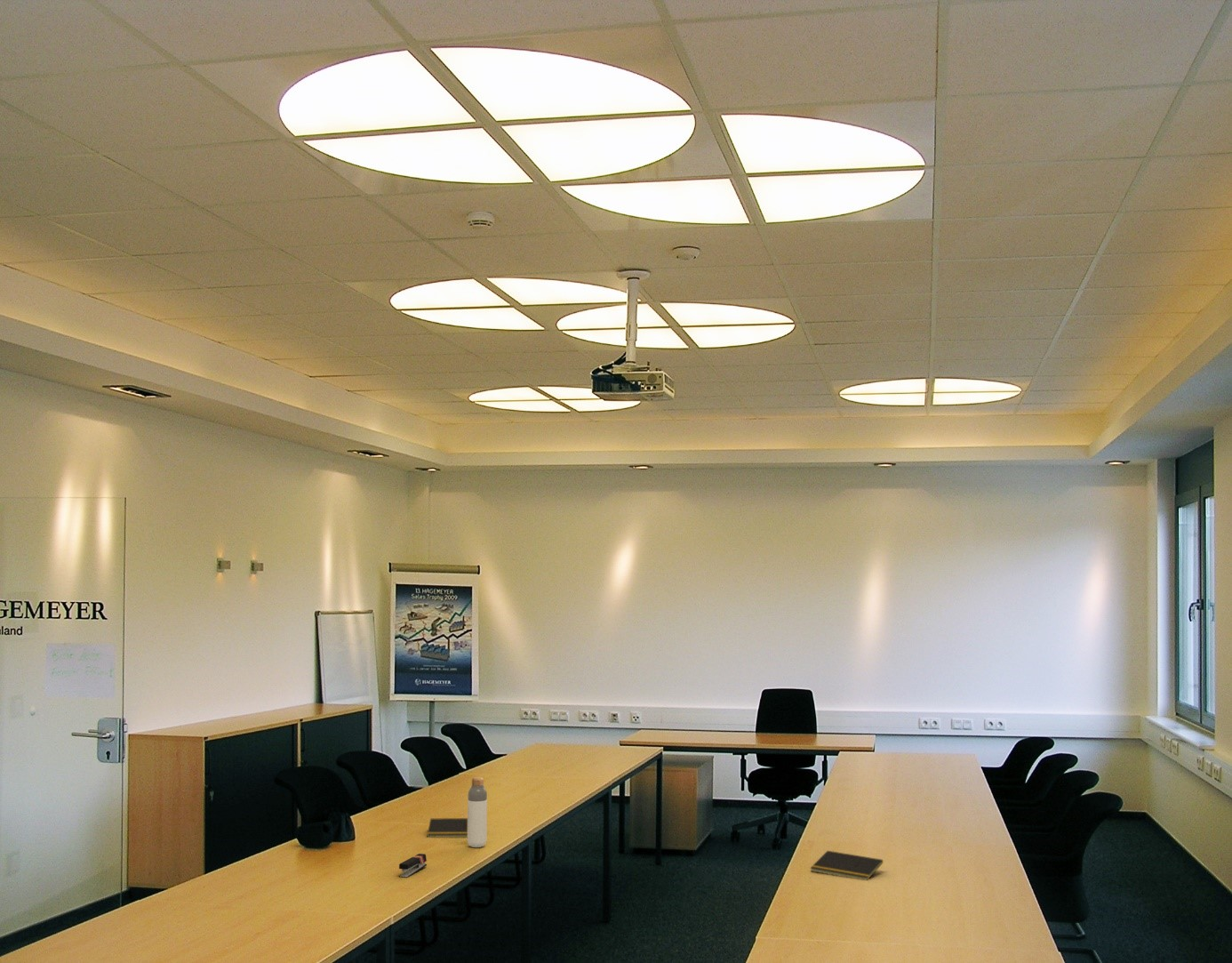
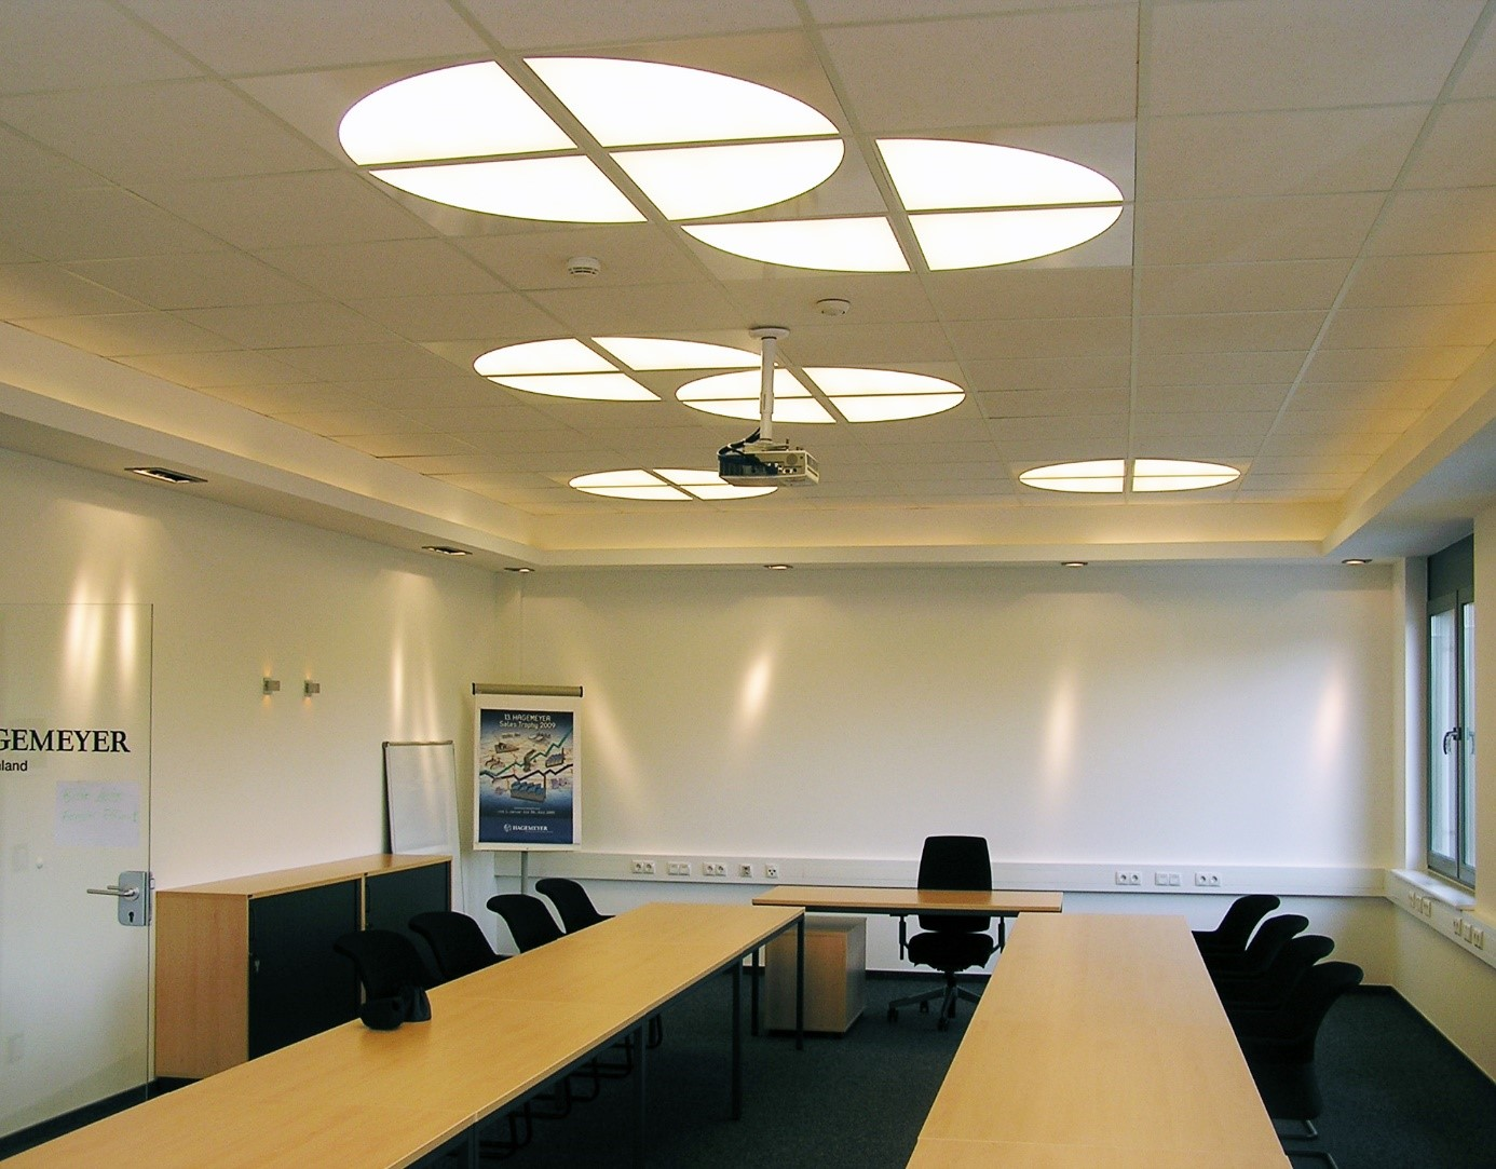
- bottle (476, 812)
- notepad (846, 865)
- notepad (455, 828)
- stapler (412, 864)
